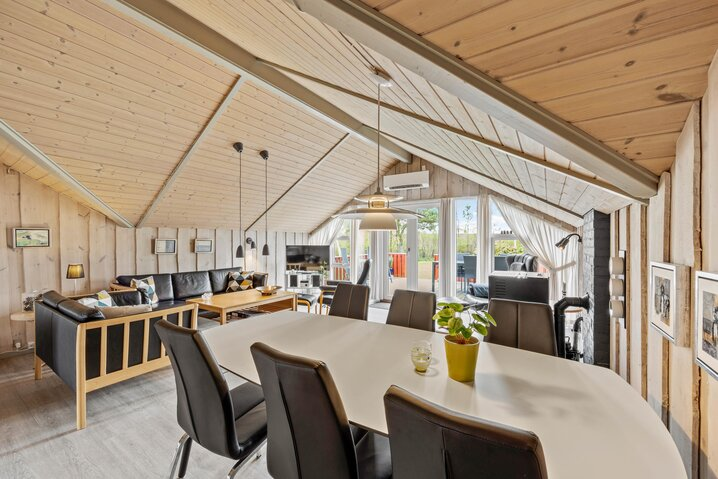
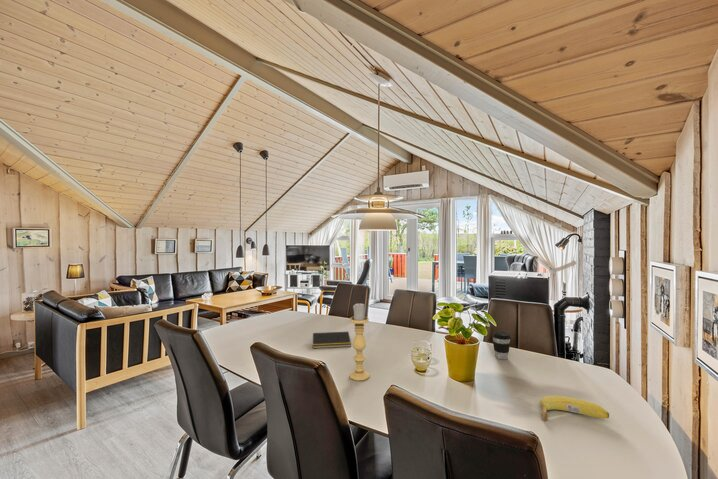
+ notepad (331, 339)
+ fruit (567, 410)
+ candle holder (359, 339)
+ coffee cup (501, 345)
